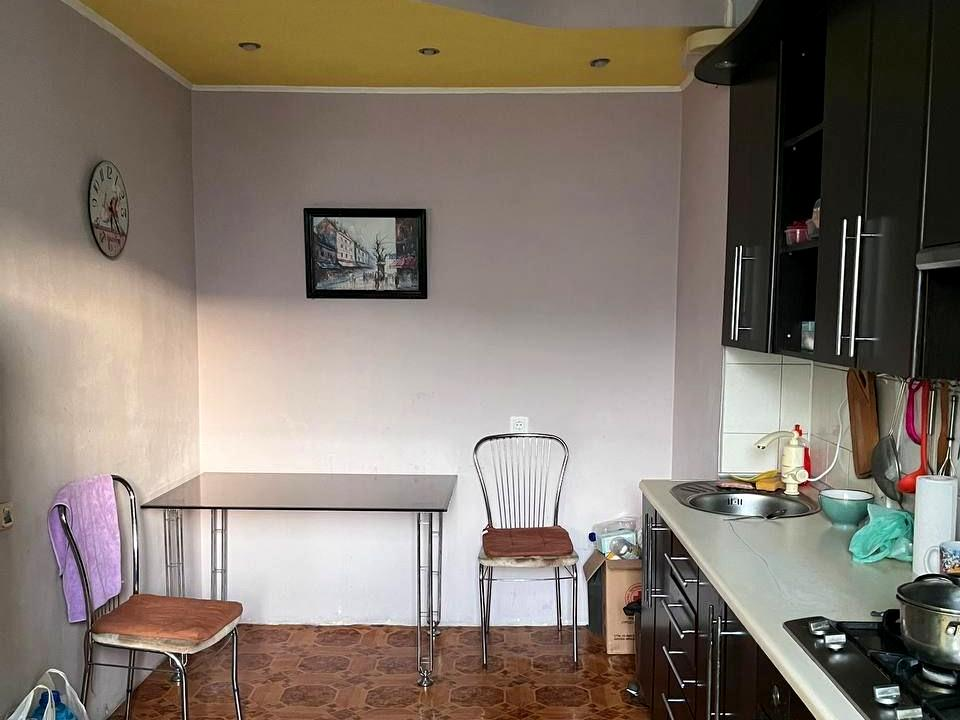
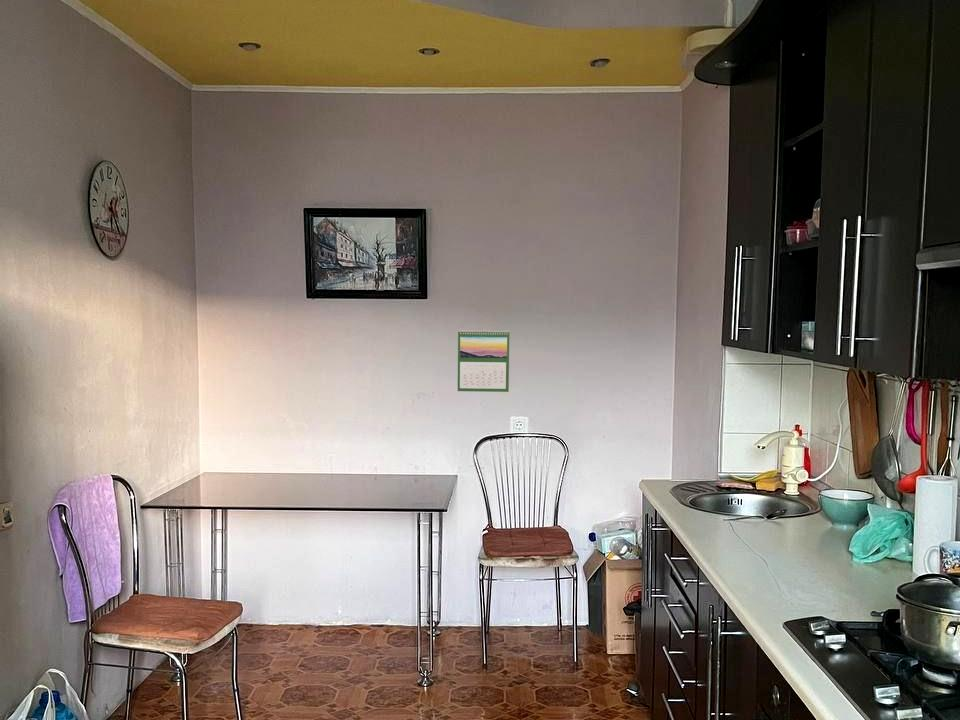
+ calendar (483, 360)
